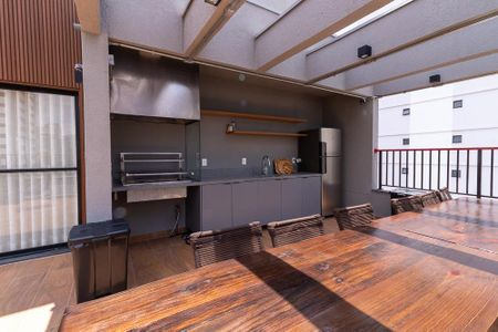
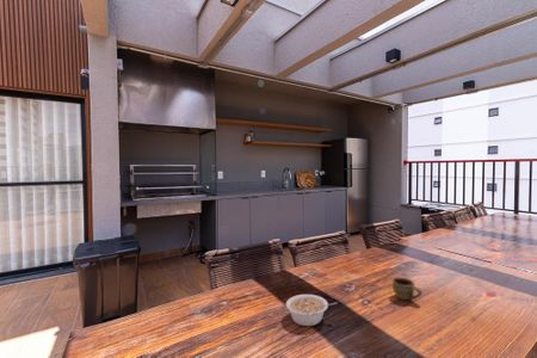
+ legume (308, 308)
+ cup (406, 290)
